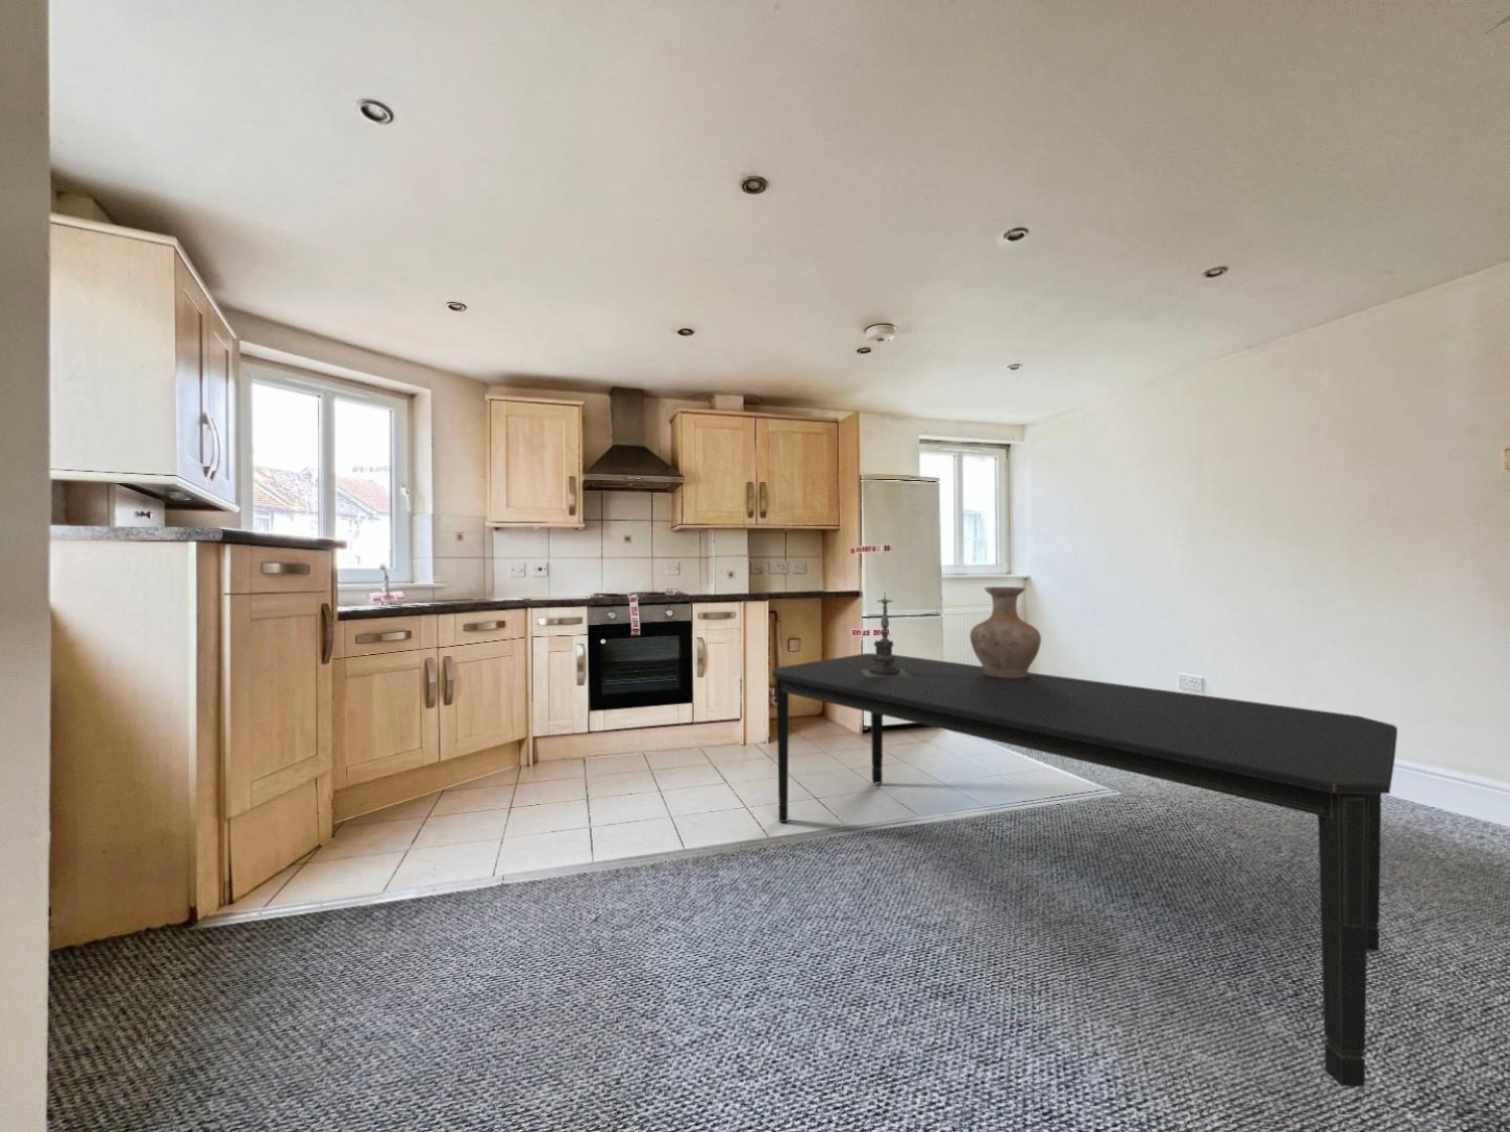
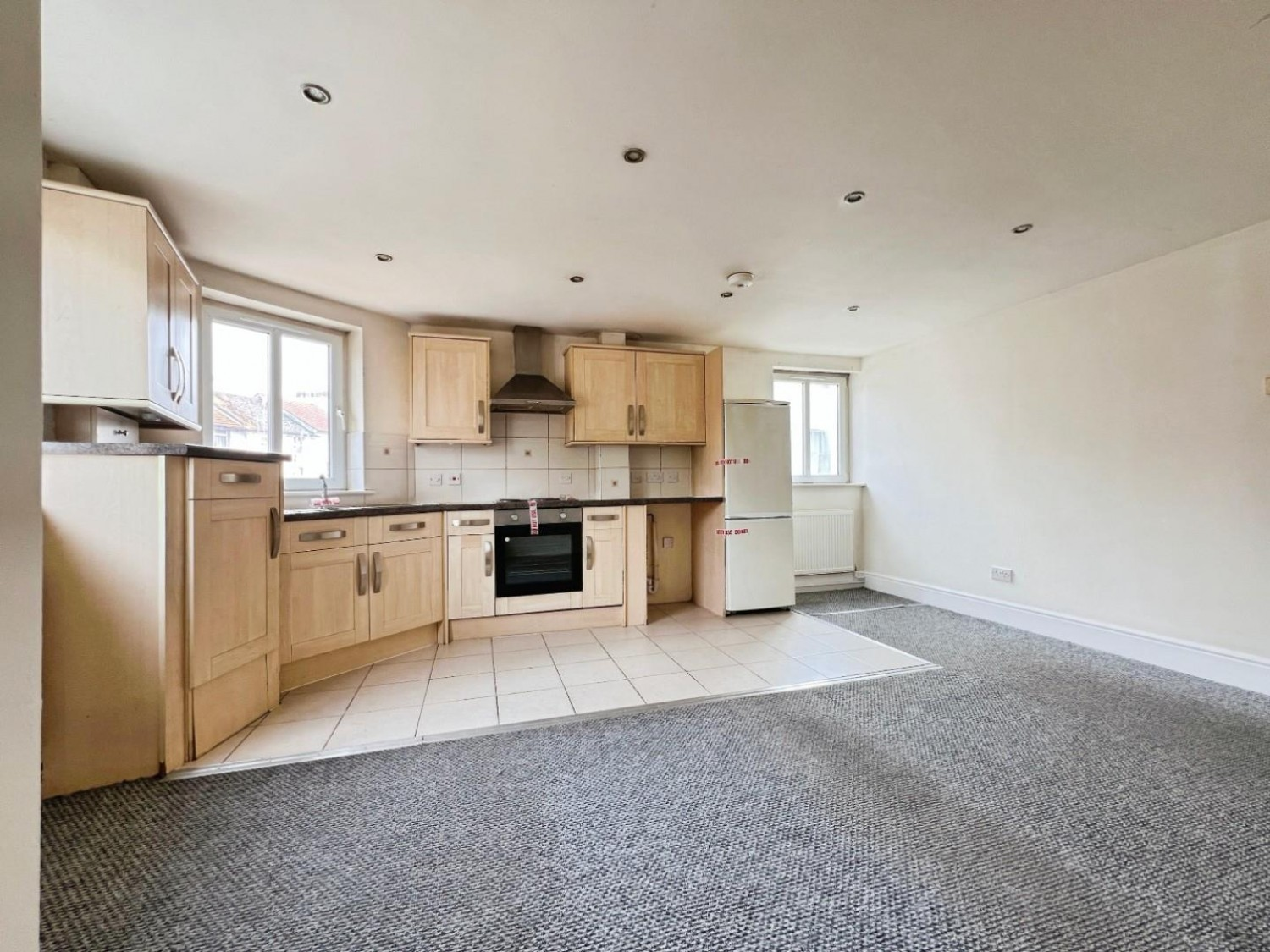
- vase (1005, 630)
- dining table (1021, 747)
- candle holder (885, 630)
